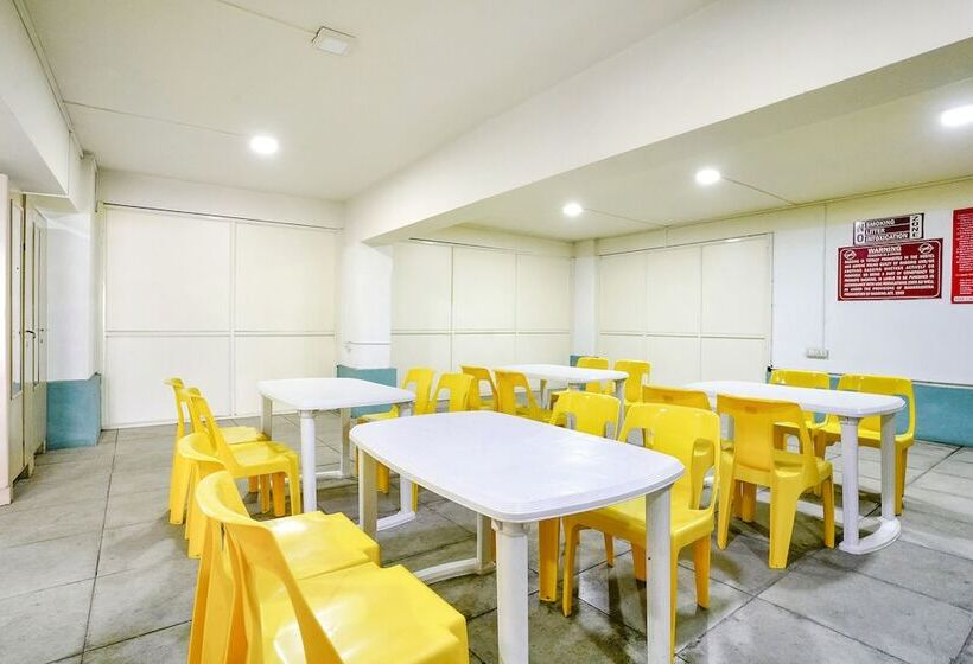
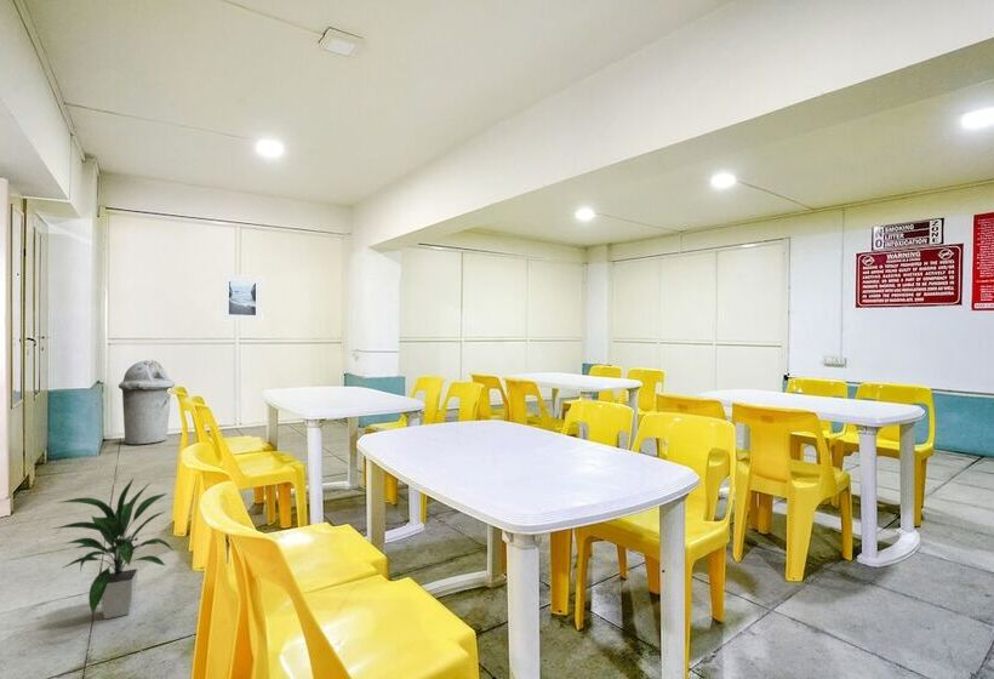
+ indoor plant (114, 547)
+ trash can (147, 400)
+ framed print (242, 298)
